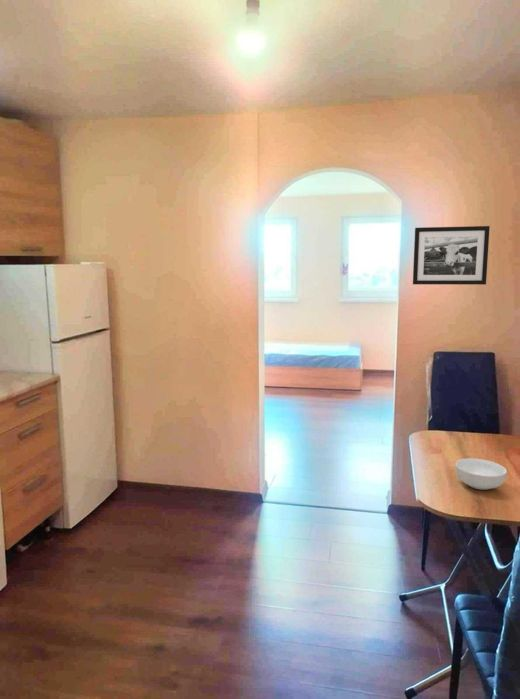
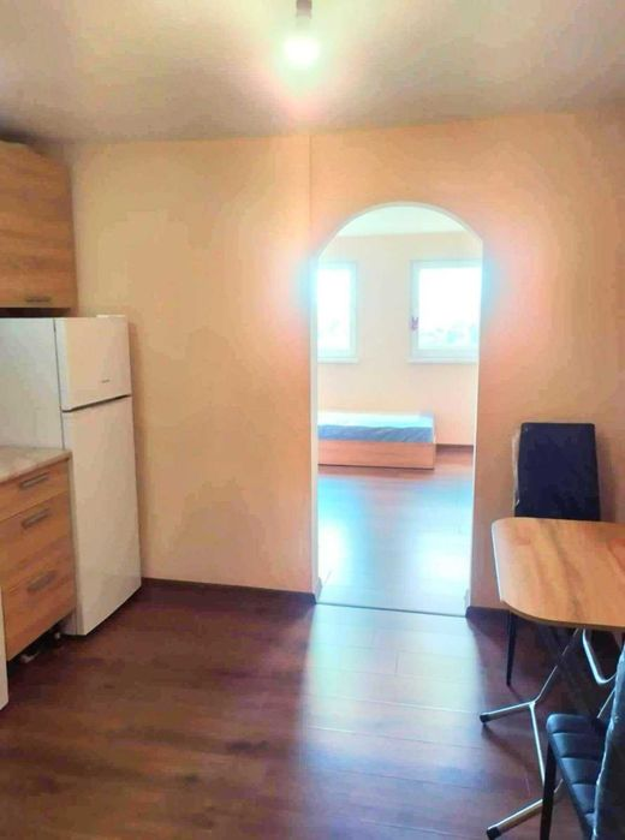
- cereal bowl (480, 475)
- picture frame (450, 255)
